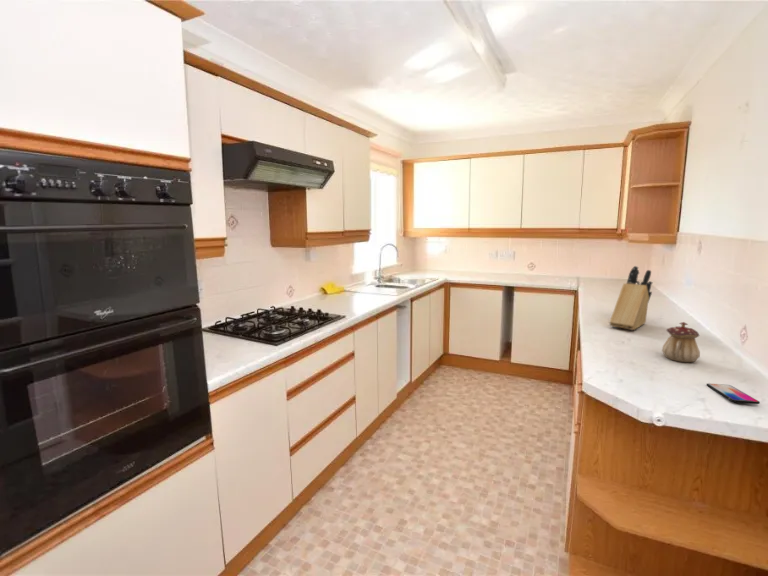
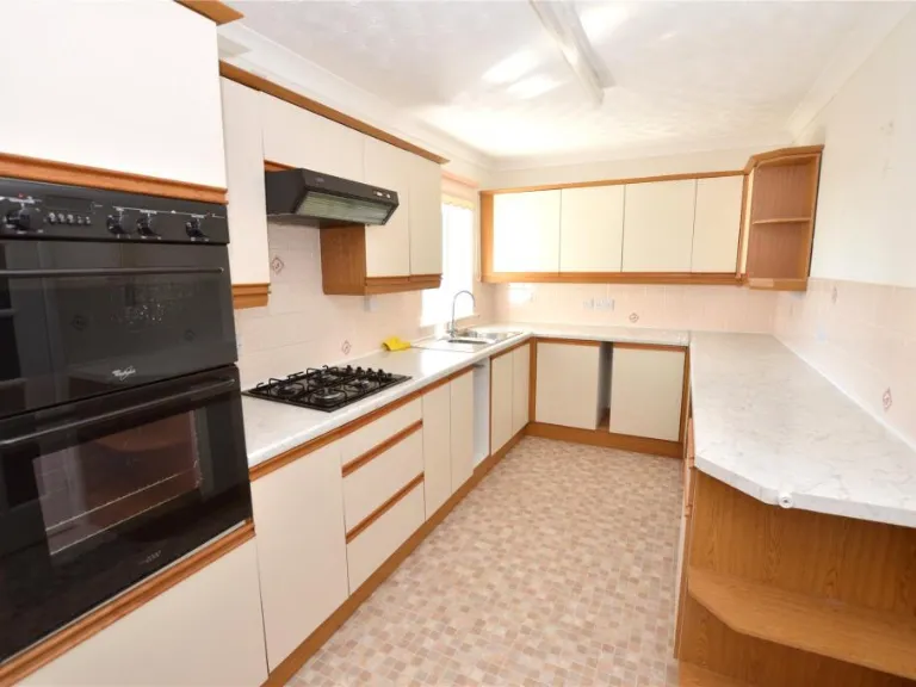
- teapot (681, 340)
- knife block (632, 296)
- smartphone (731, 393)
